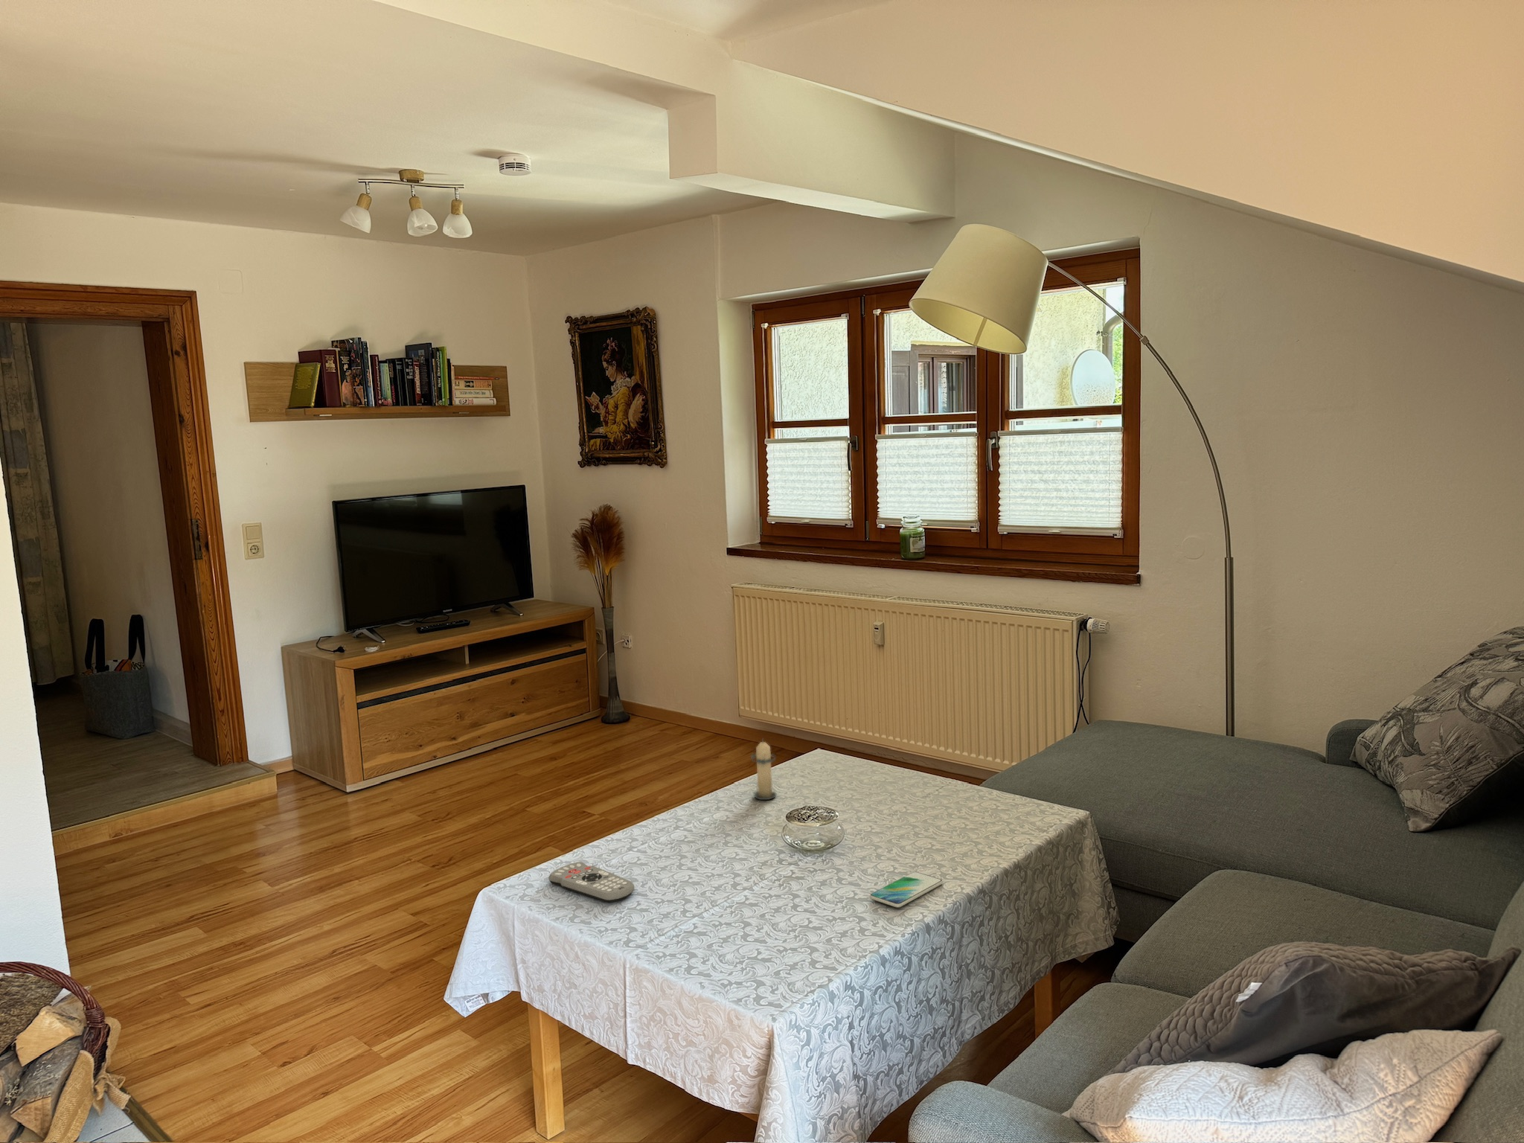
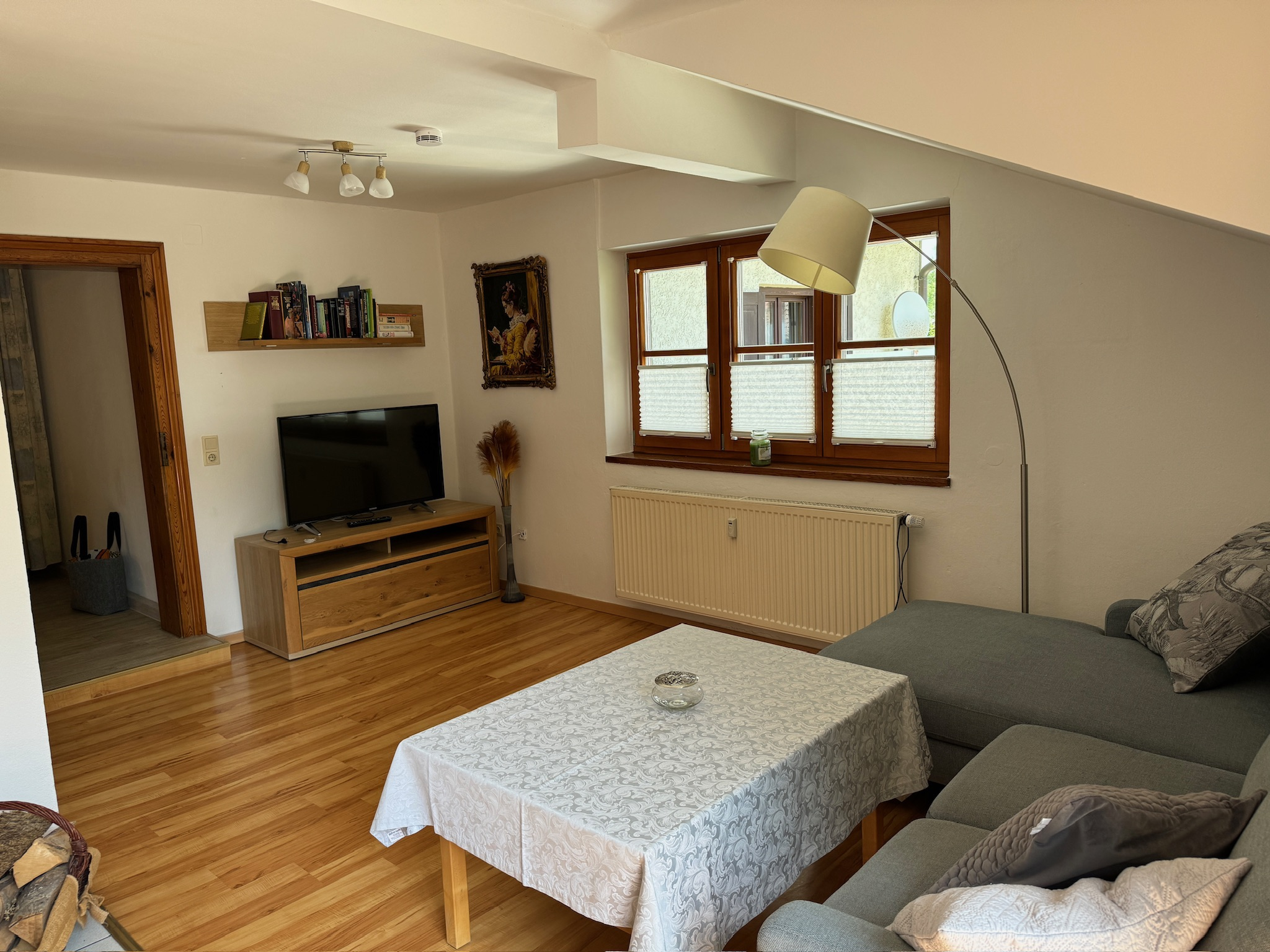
- candle (763, 768)
- remote control (593, 882)
- smartphone (906, 888)
